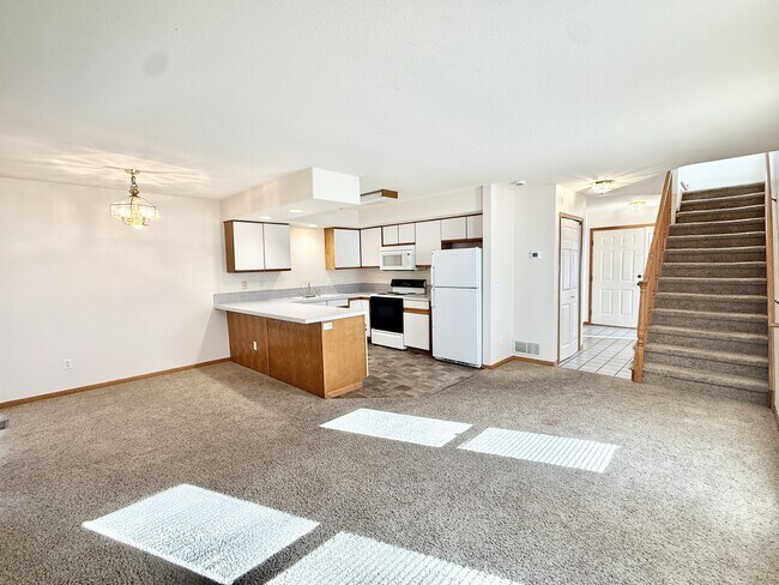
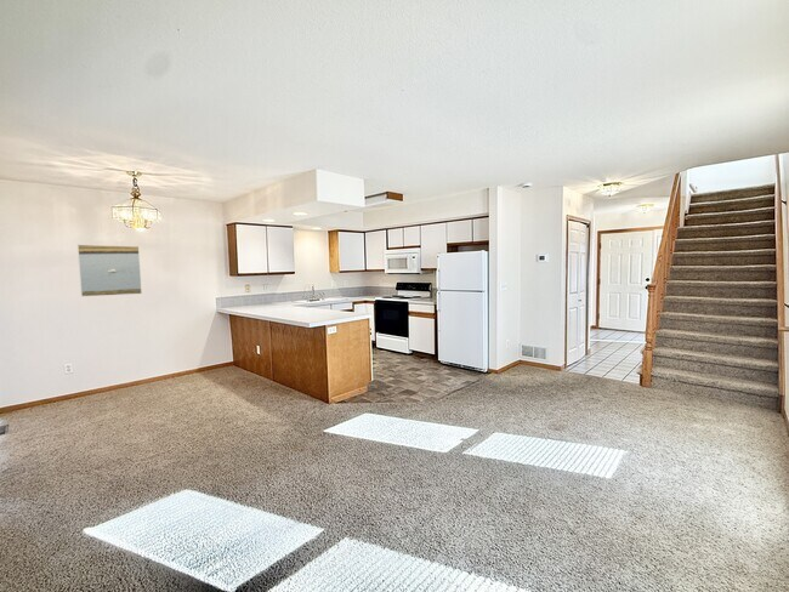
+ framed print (110, 269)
